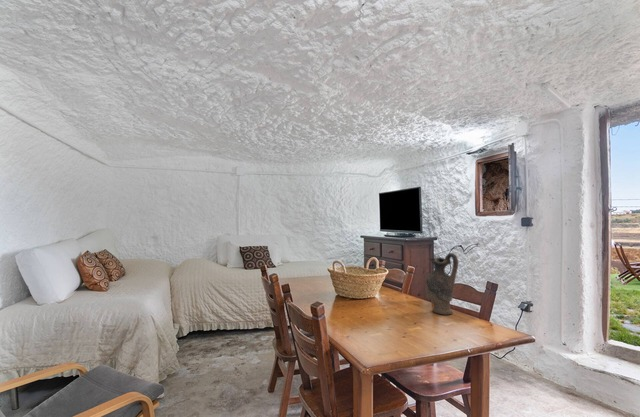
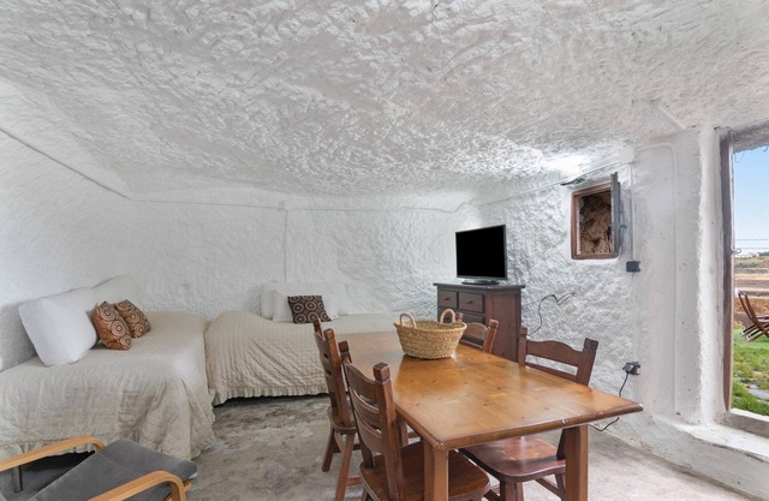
- ceramic pitcher (441, 281)
